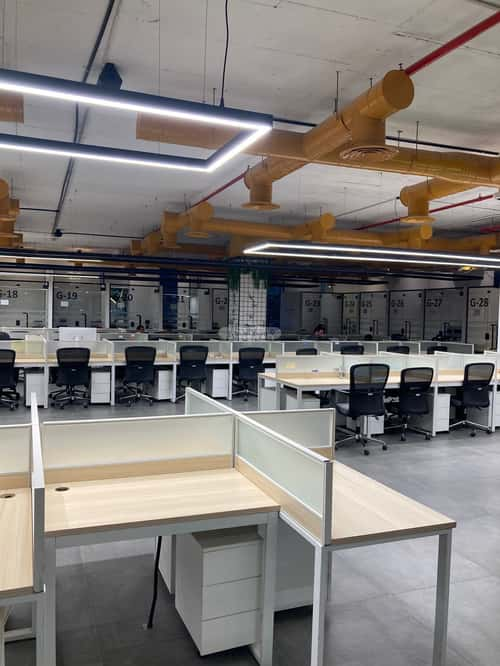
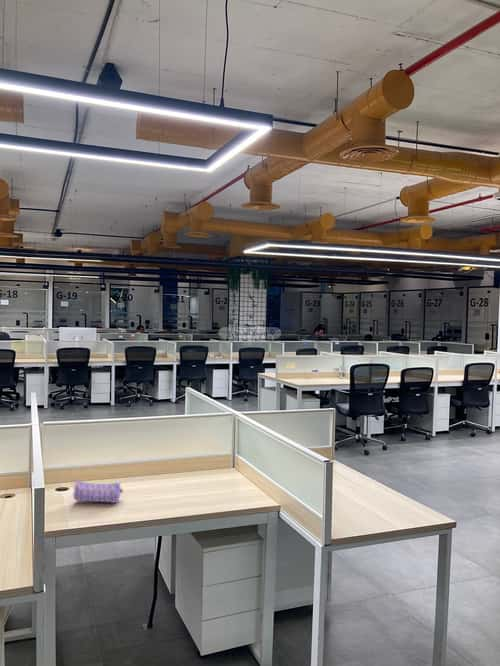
+ pencil case (97, 491)
